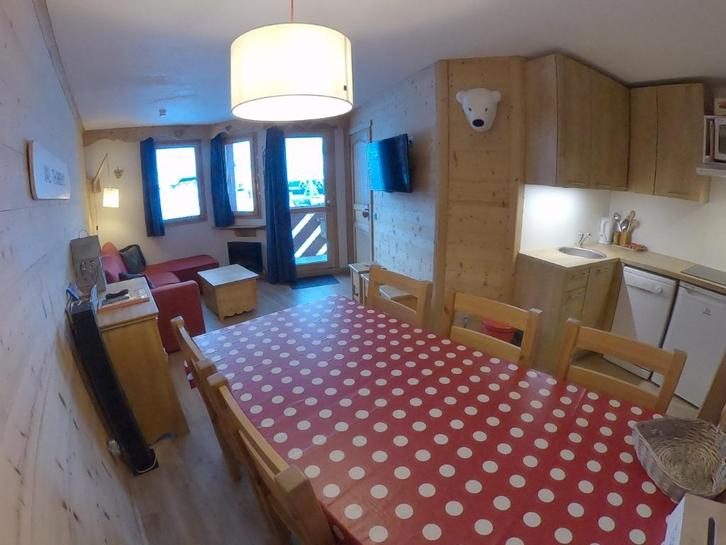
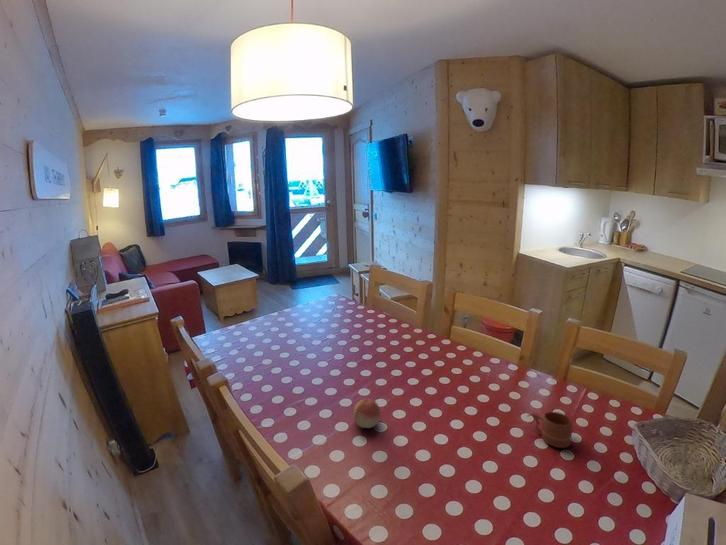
+ fruit (366, 413)
+ mug (549, 426)
